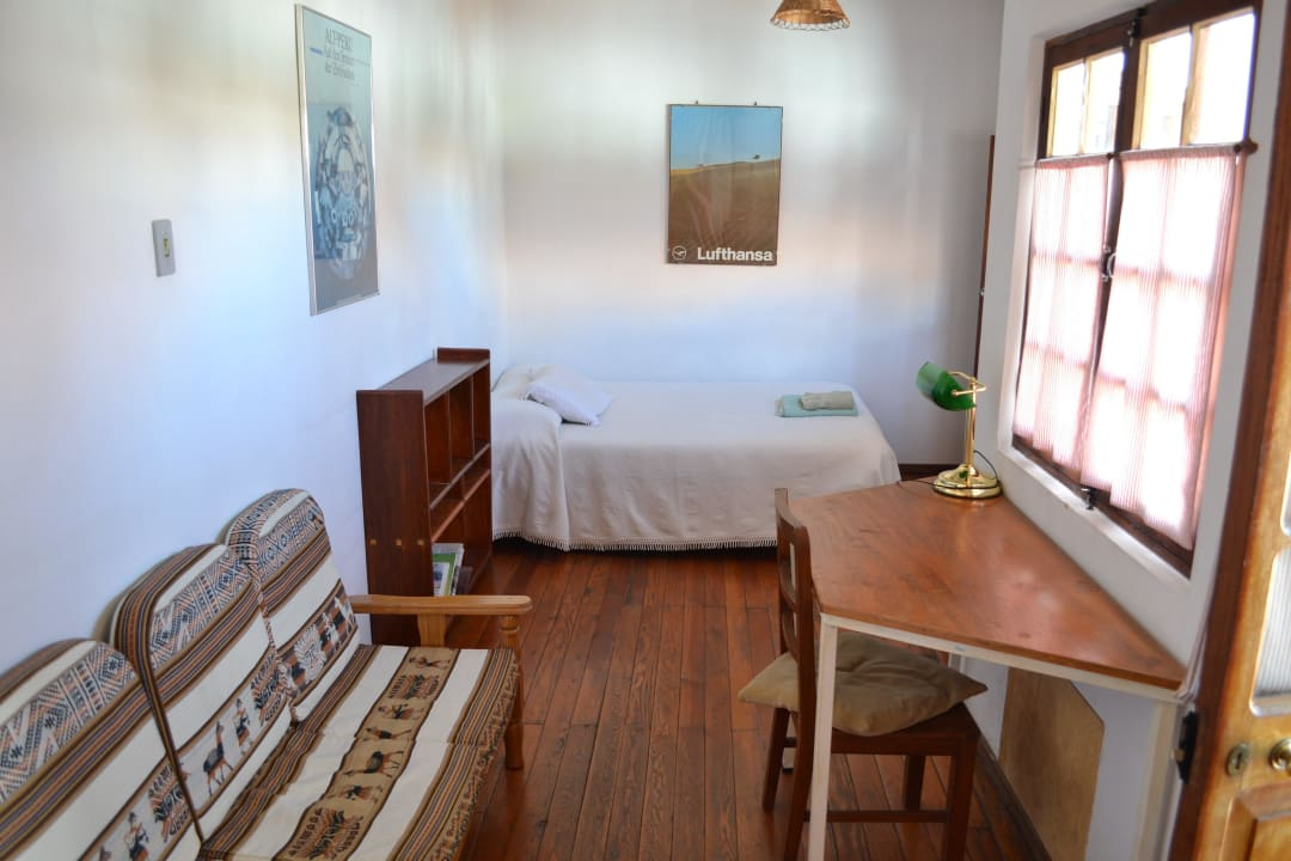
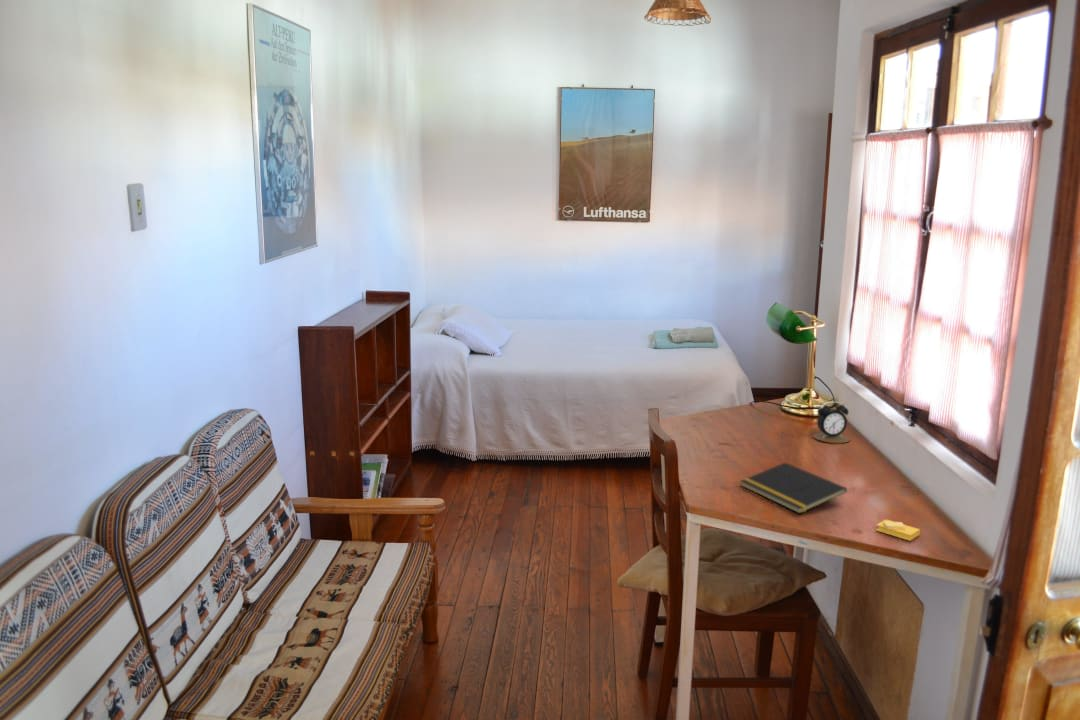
+ notepad (792, 486)
+ sticky notes (898, 528)
+ alarm clock (833, 420)
